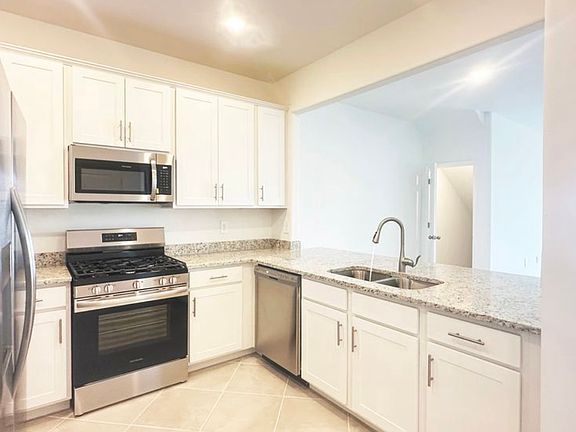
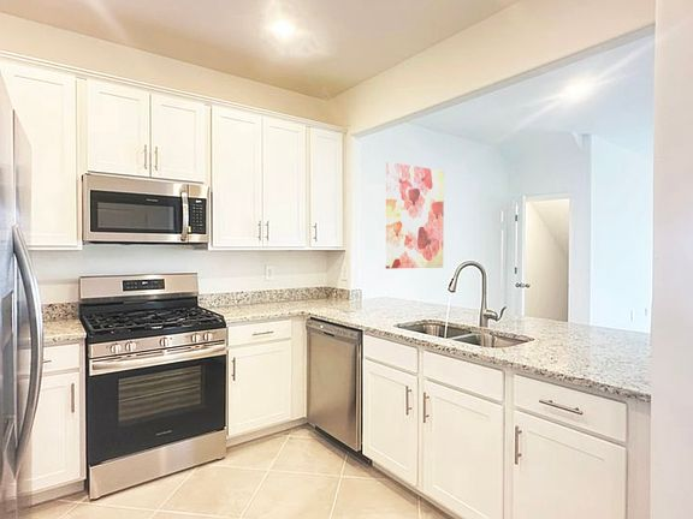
+ wall art (415, 217)
